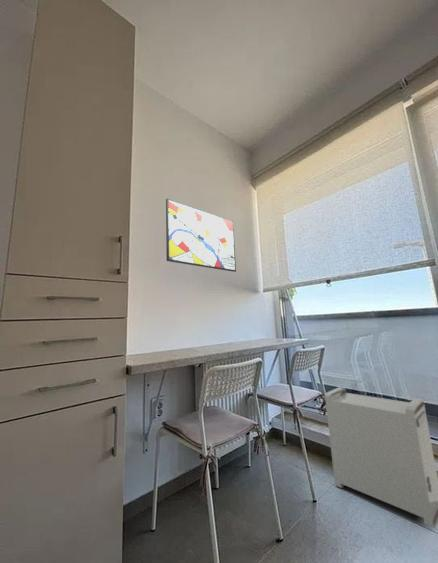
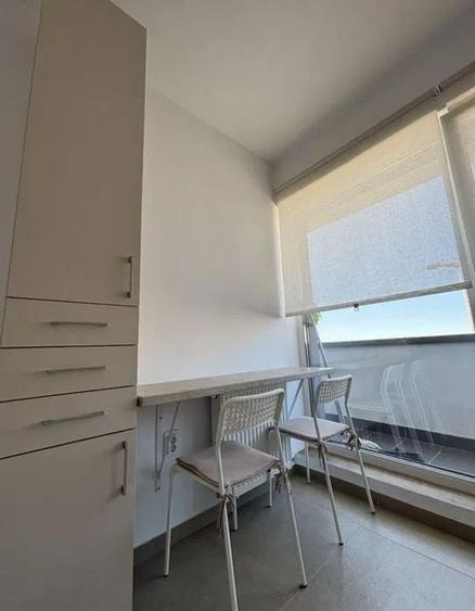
- wall art (204, 238)
- storage bin (378, 444)
